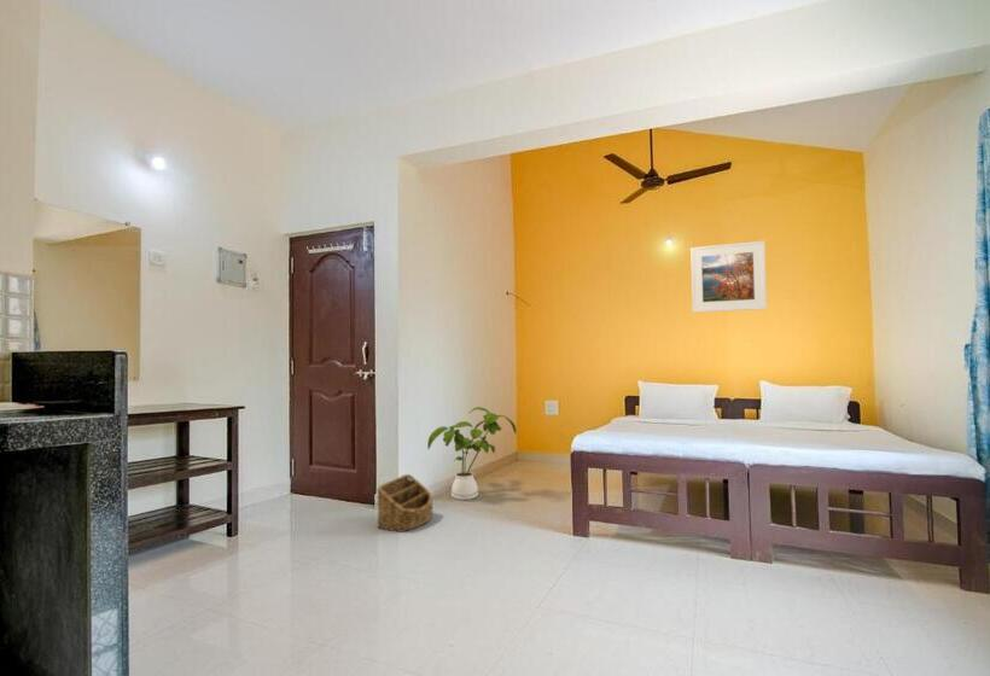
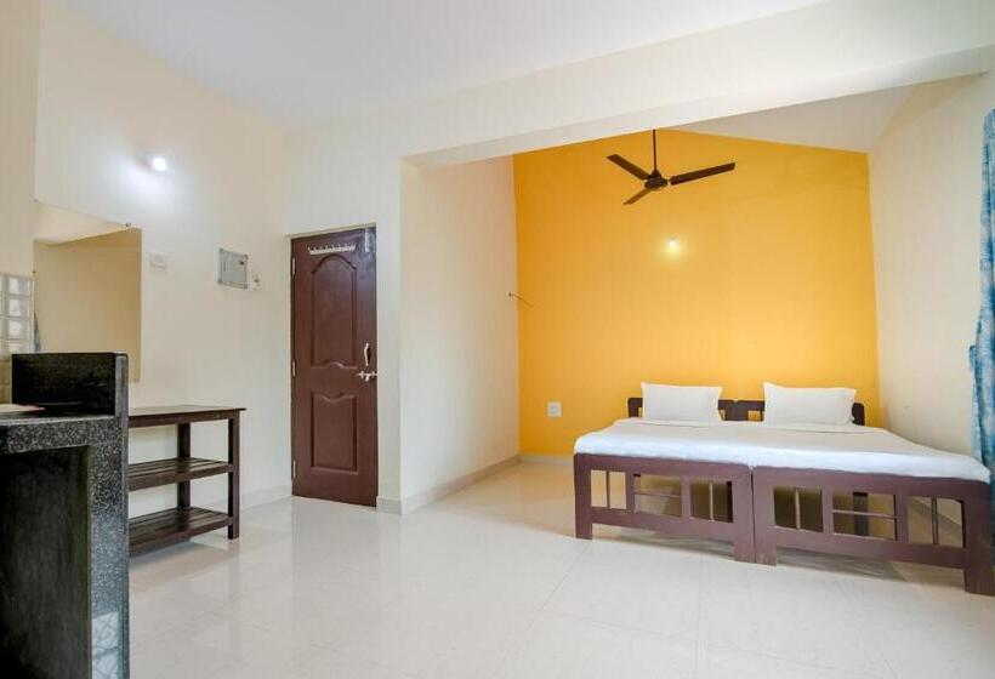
- house plant (478, 451)
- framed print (727, 278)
- basket (408, 501)
